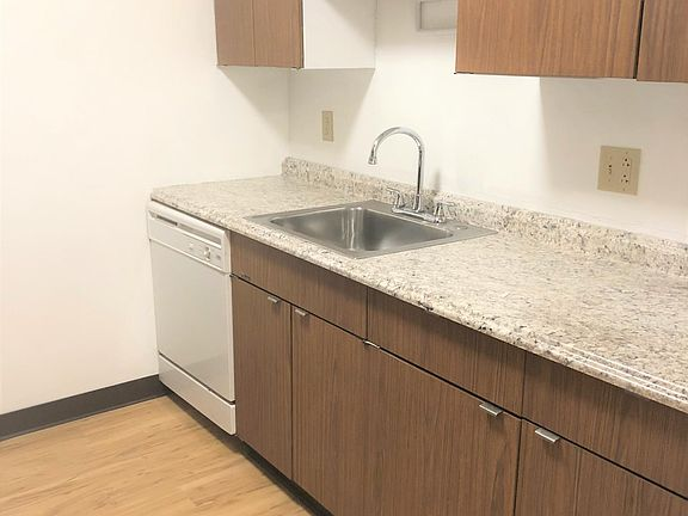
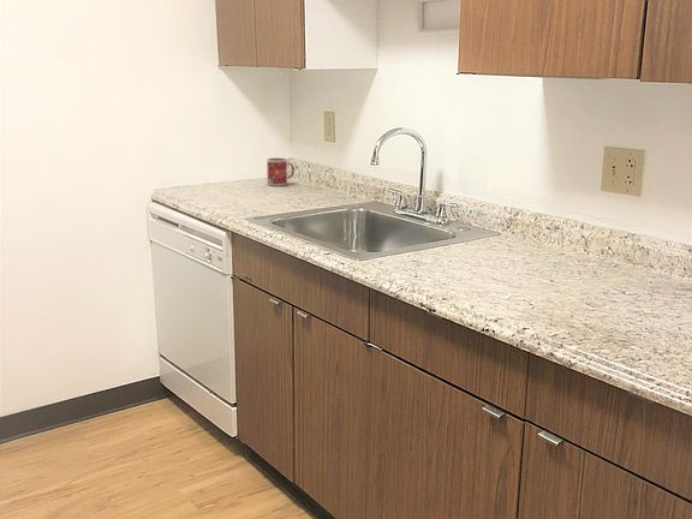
+ mug (281, 171)
